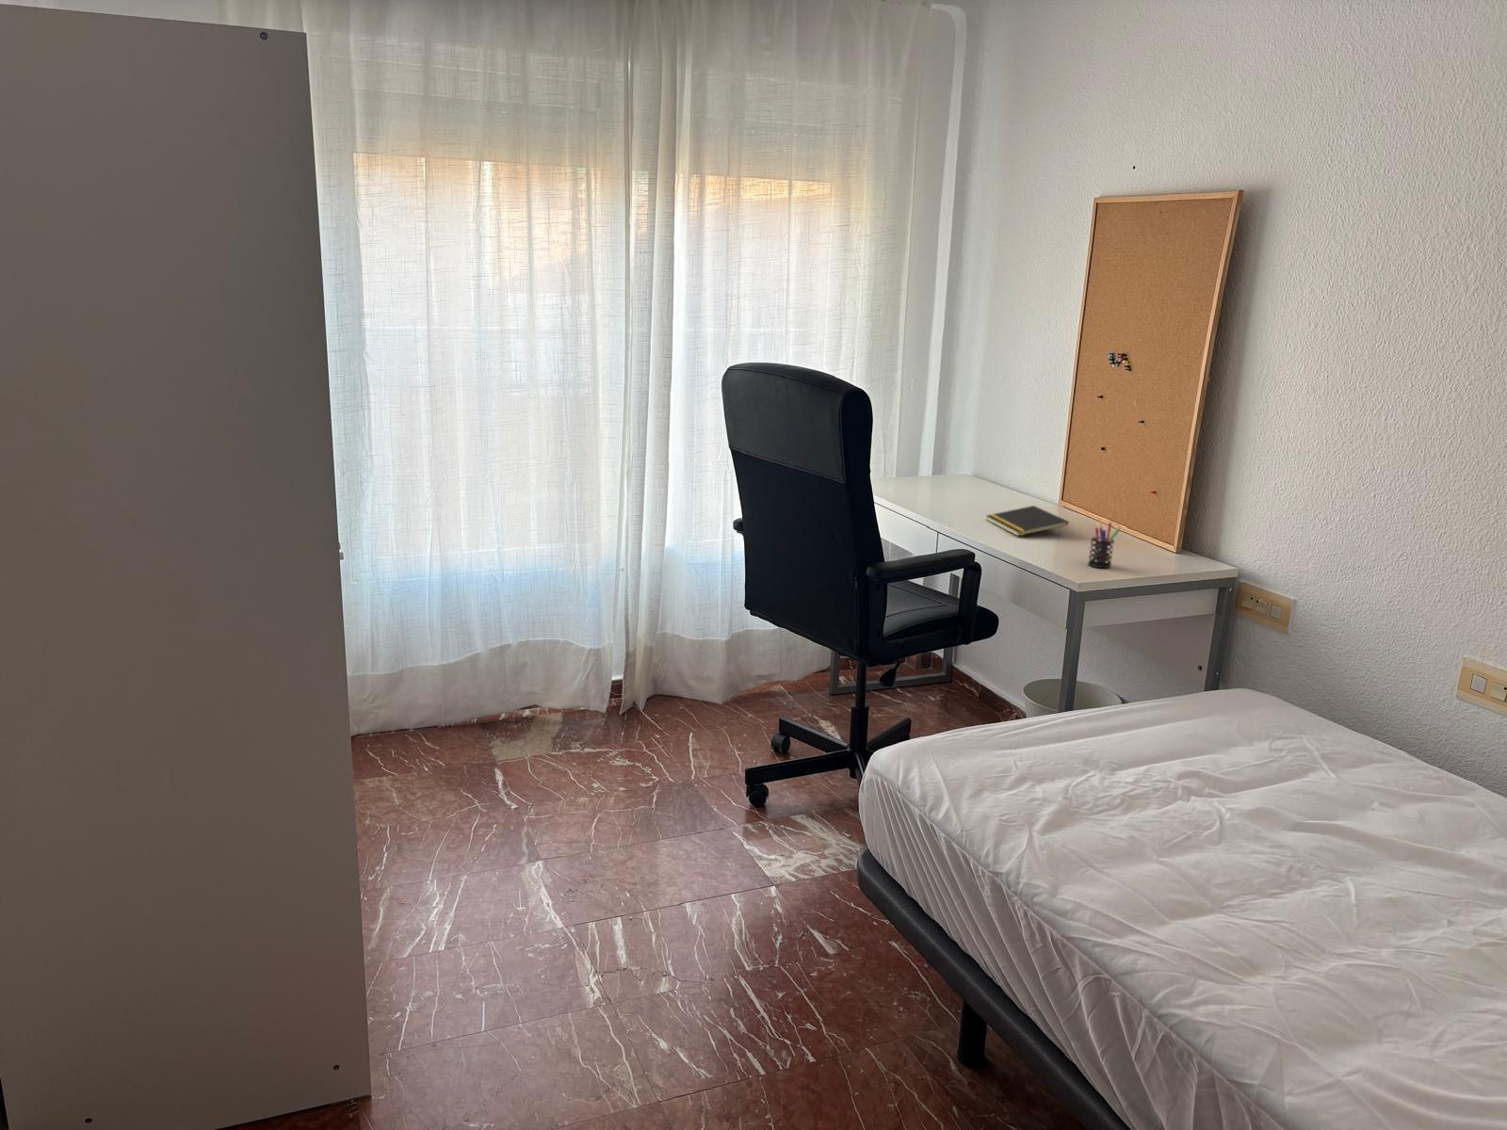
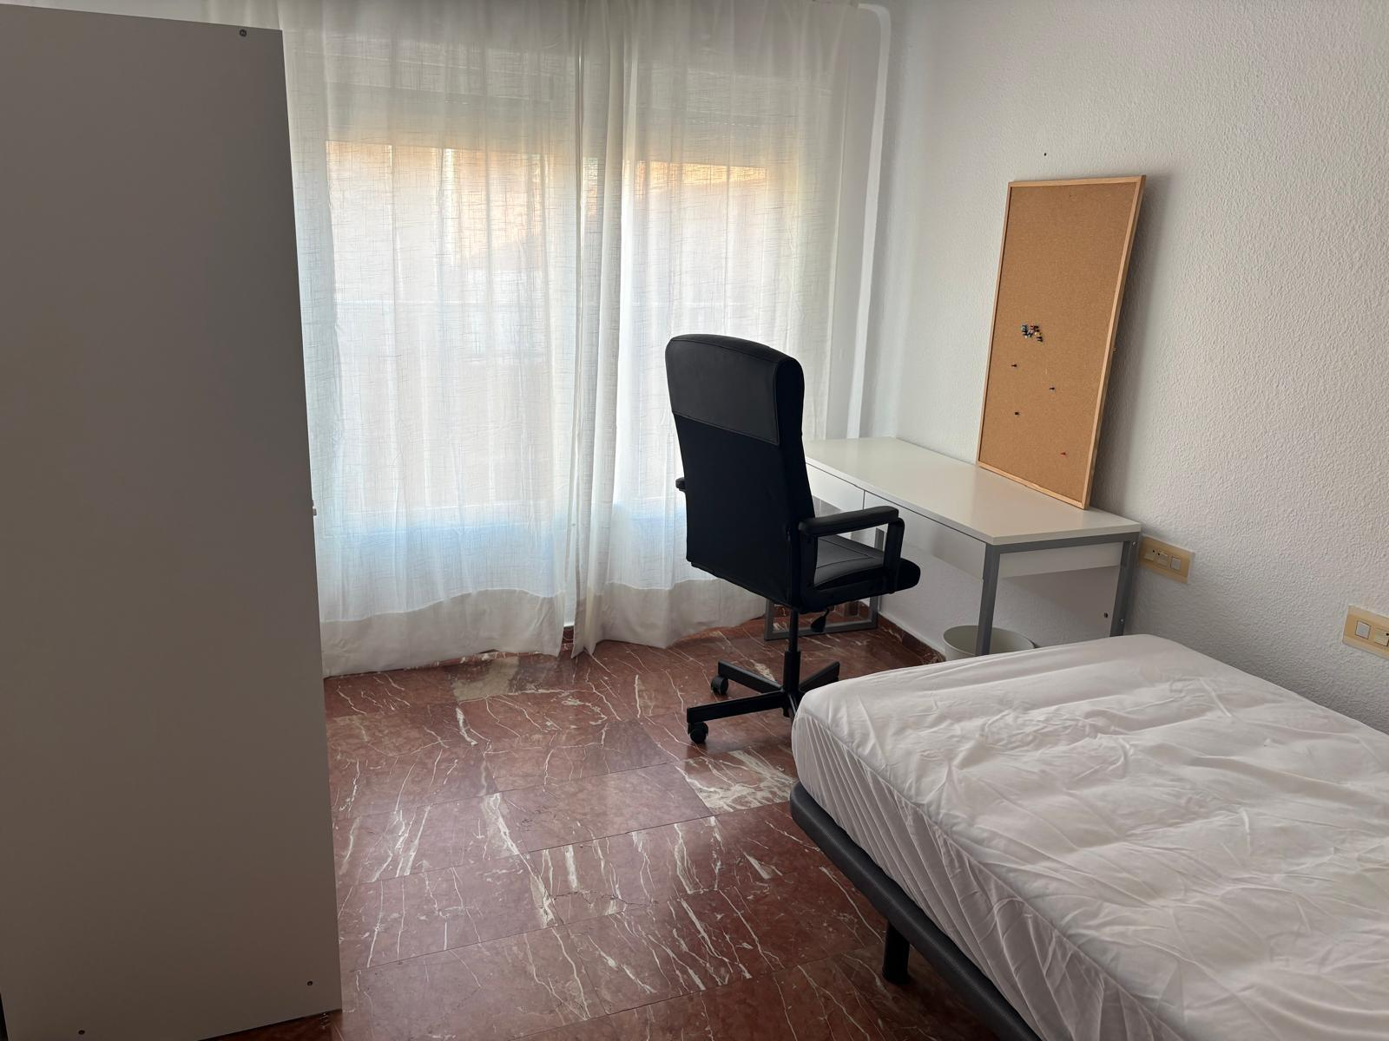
- notepad (1025, 520)
- pen holder (1105, 542)
